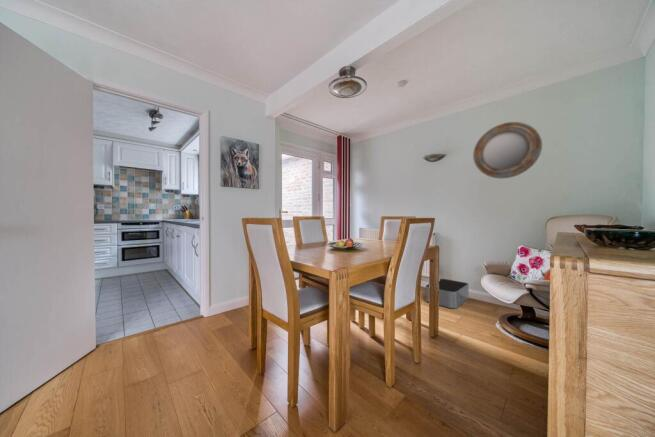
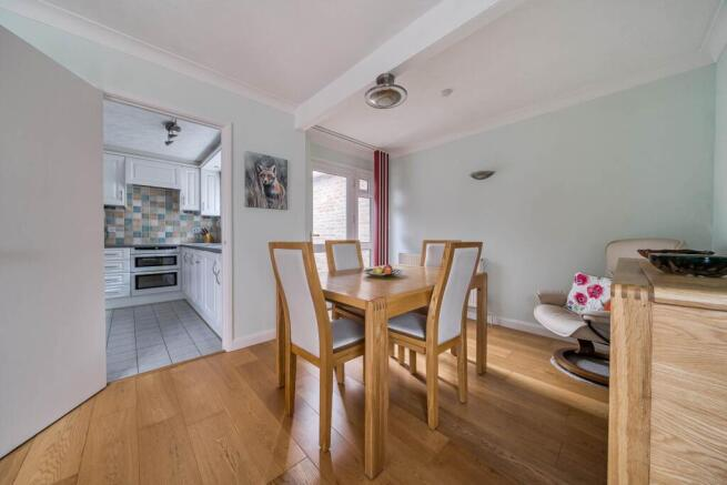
- home mirror (504, 150)
- storage bin (447, 292)
